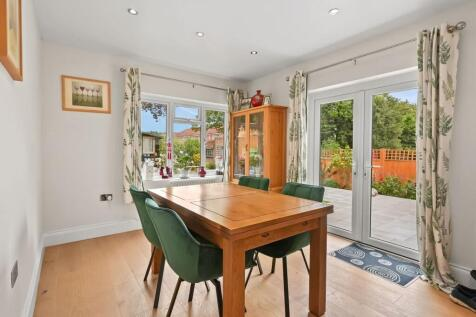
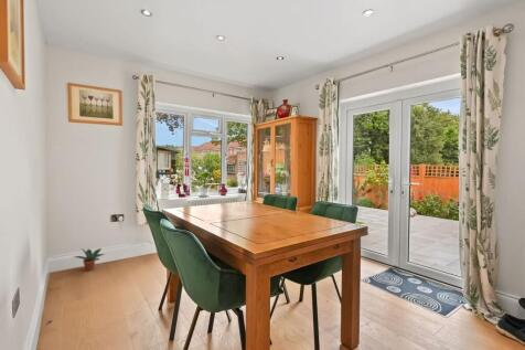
+ potted plant (89, 258)
